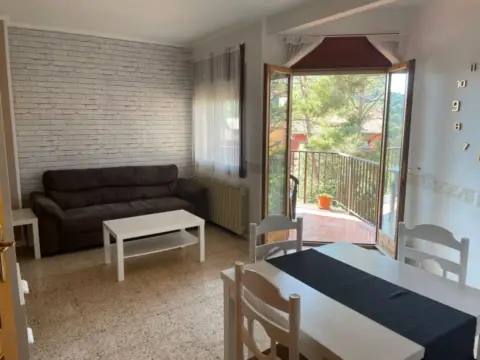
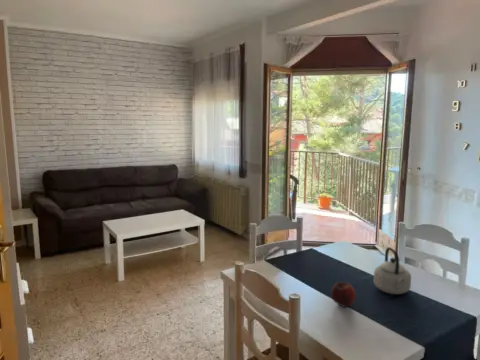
+ teapot (394, 271)
+ fruit (343, 294)
